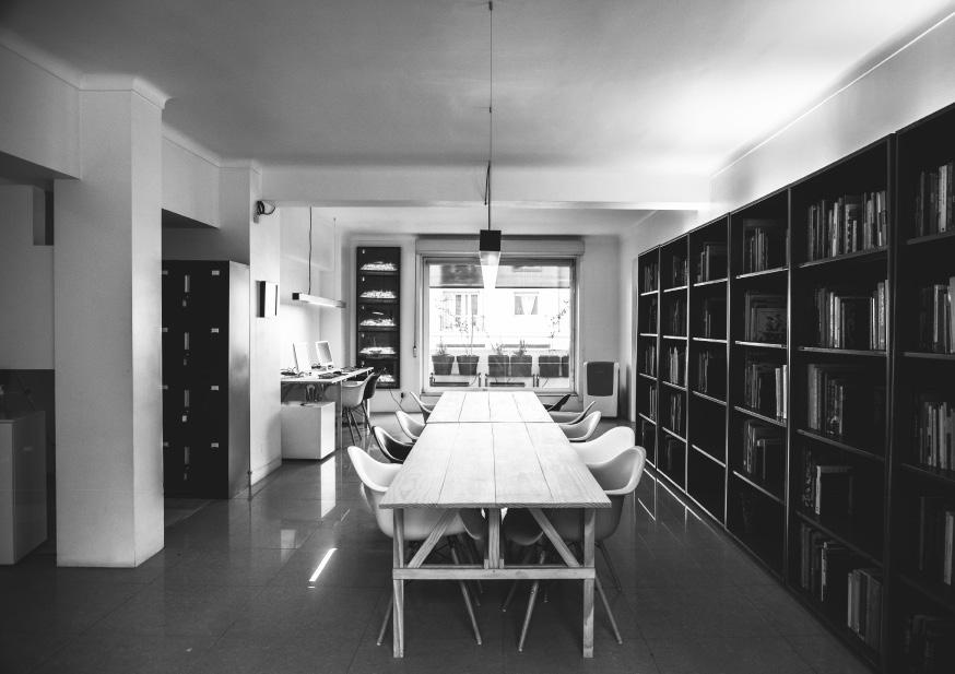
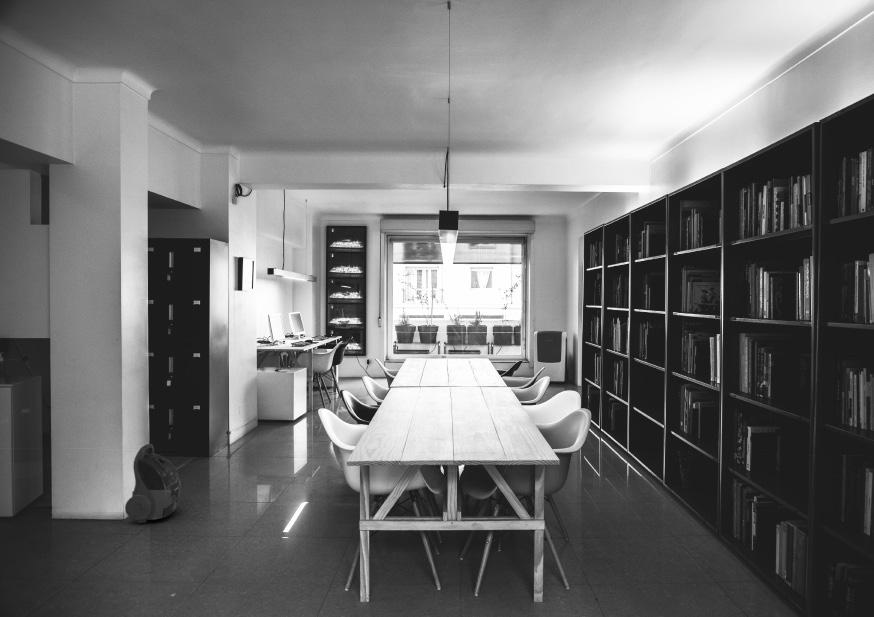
+ vacuum cleaner (155, 480)
